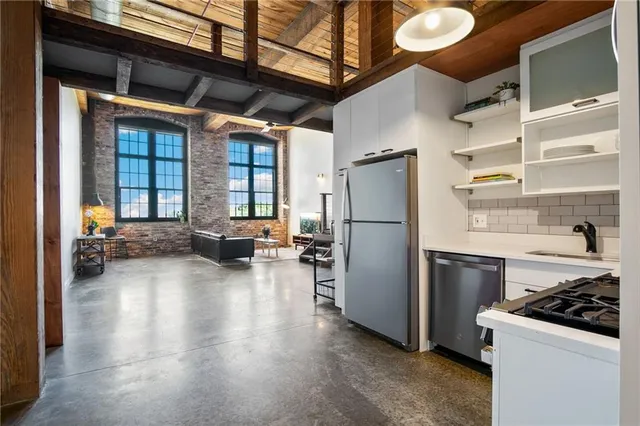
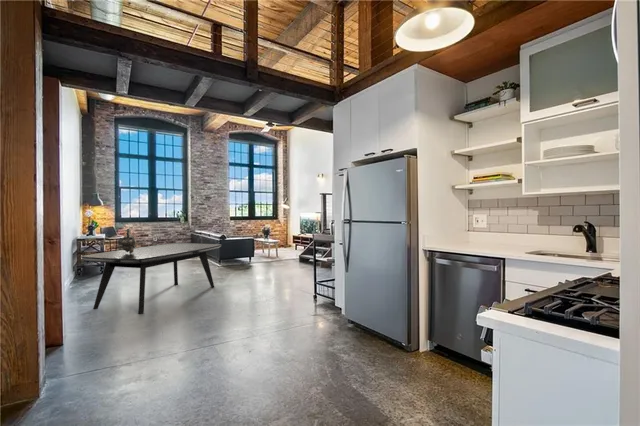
+ dining table (161, 264)
+ decorative urn (127, 240)
